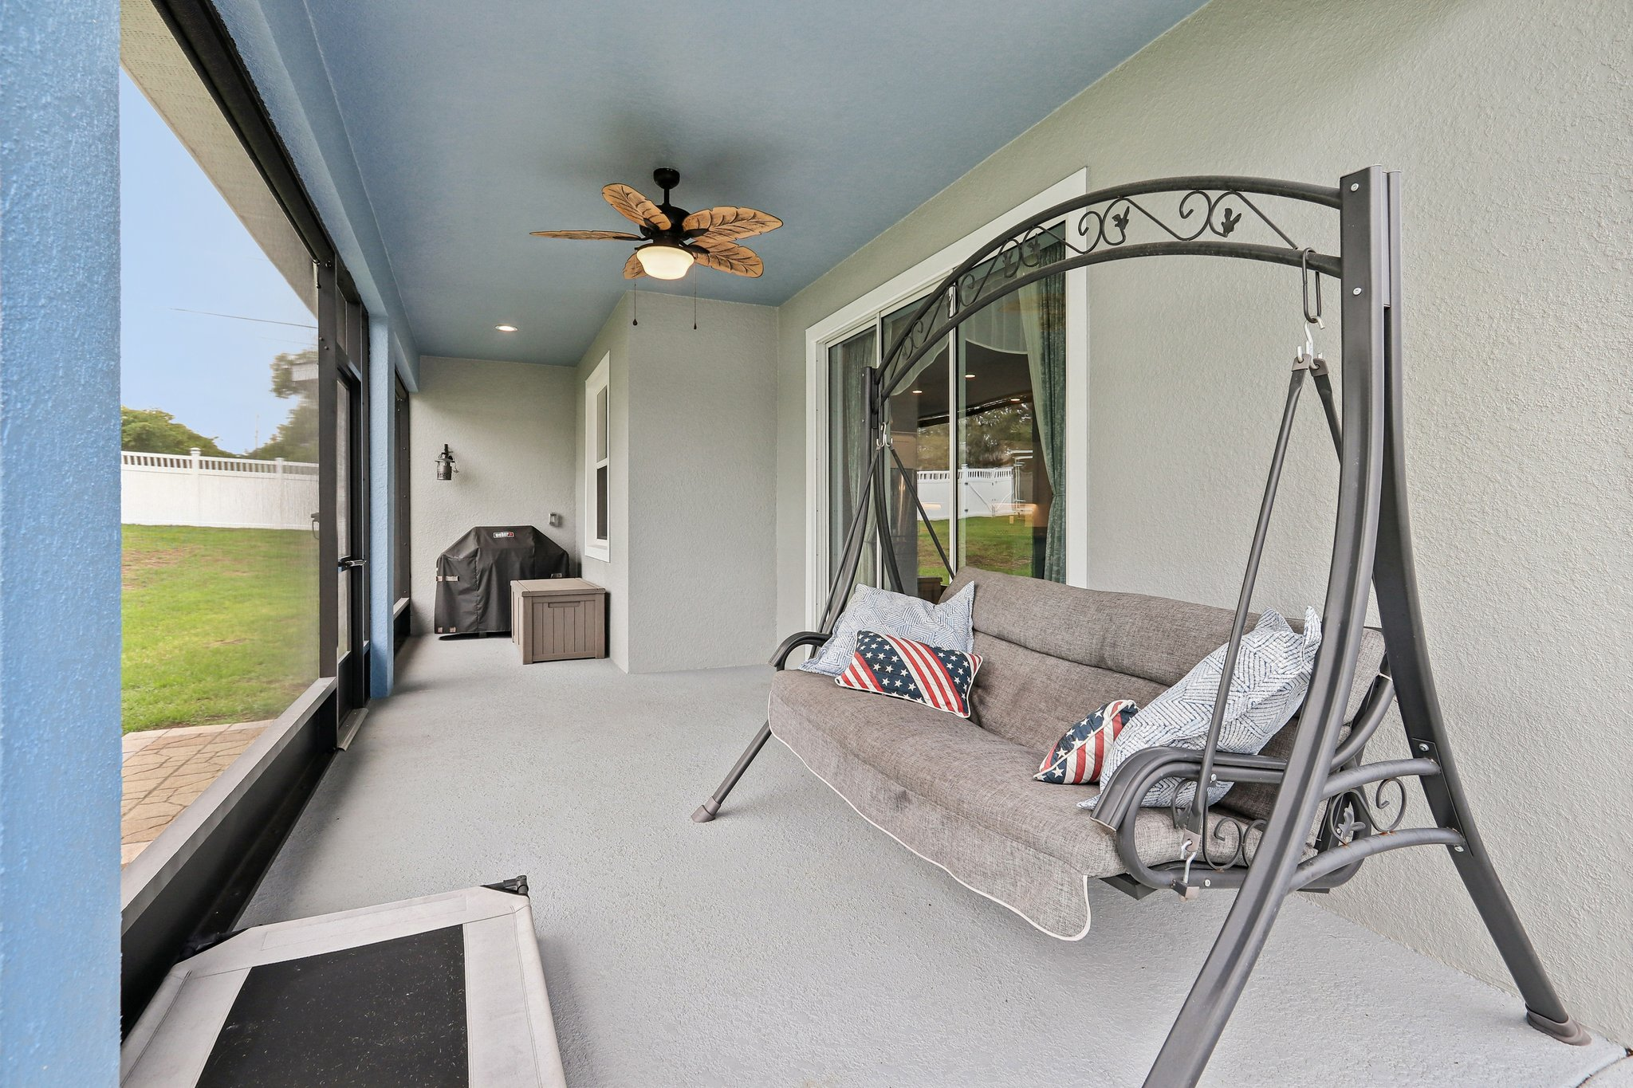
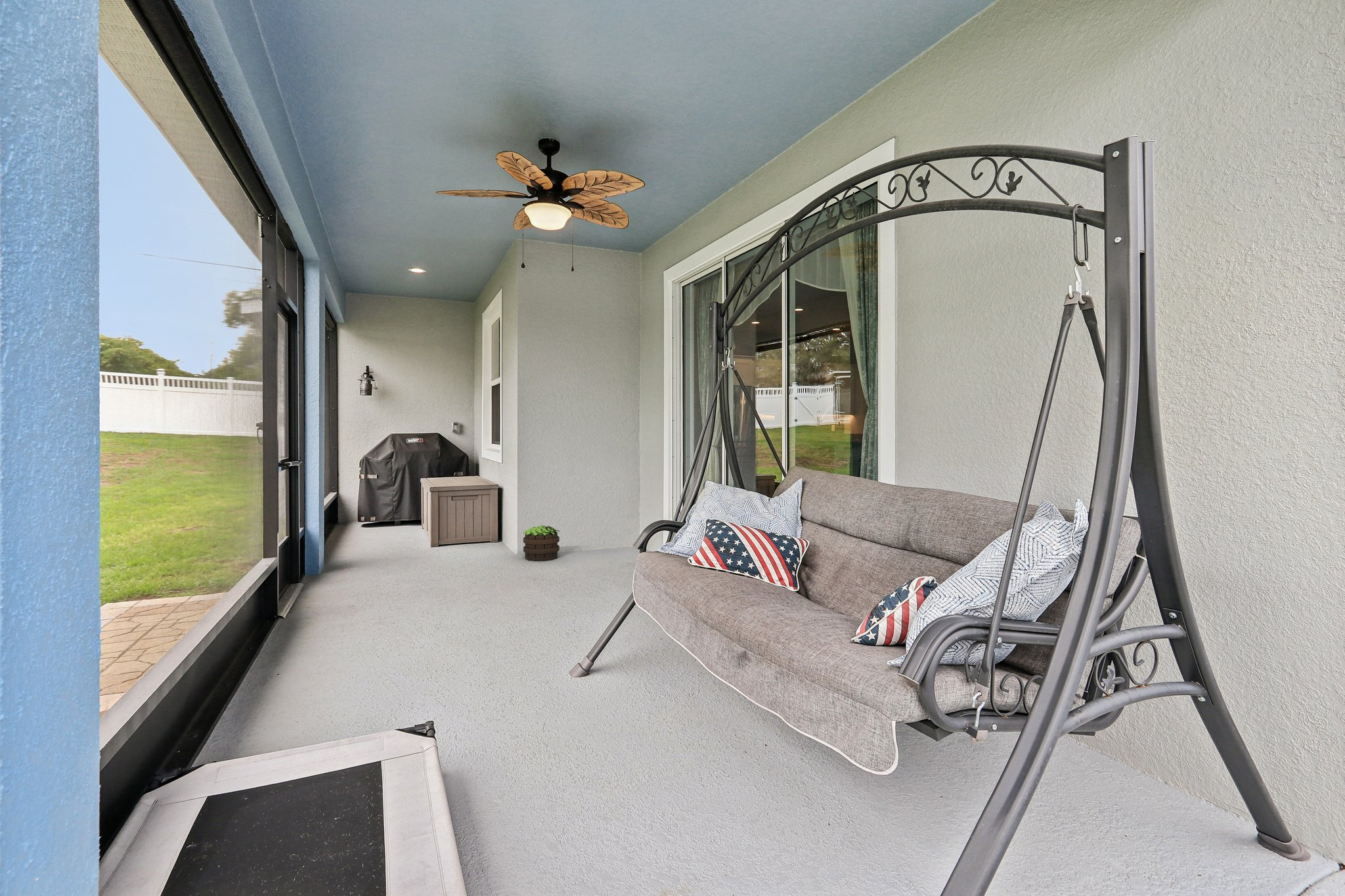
+ potted plant (541, 542)
